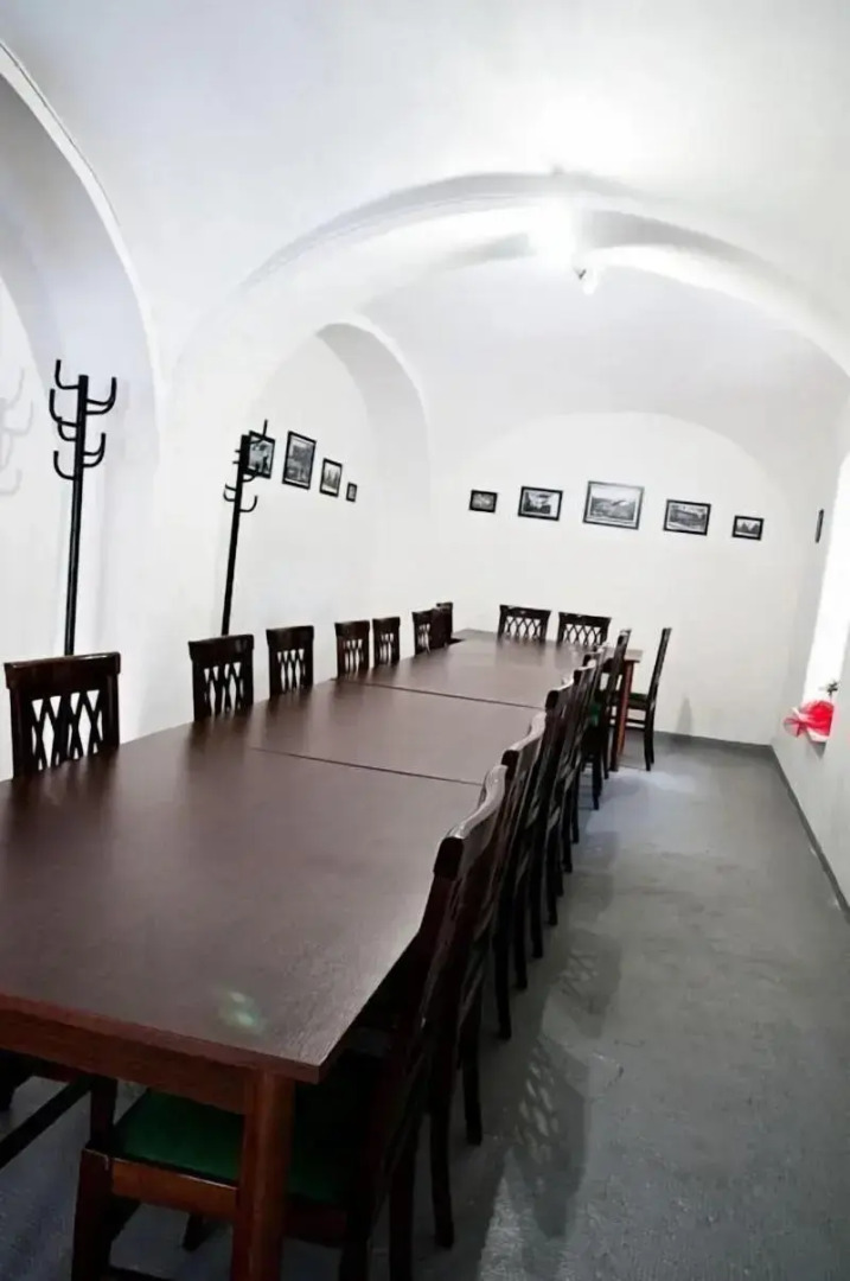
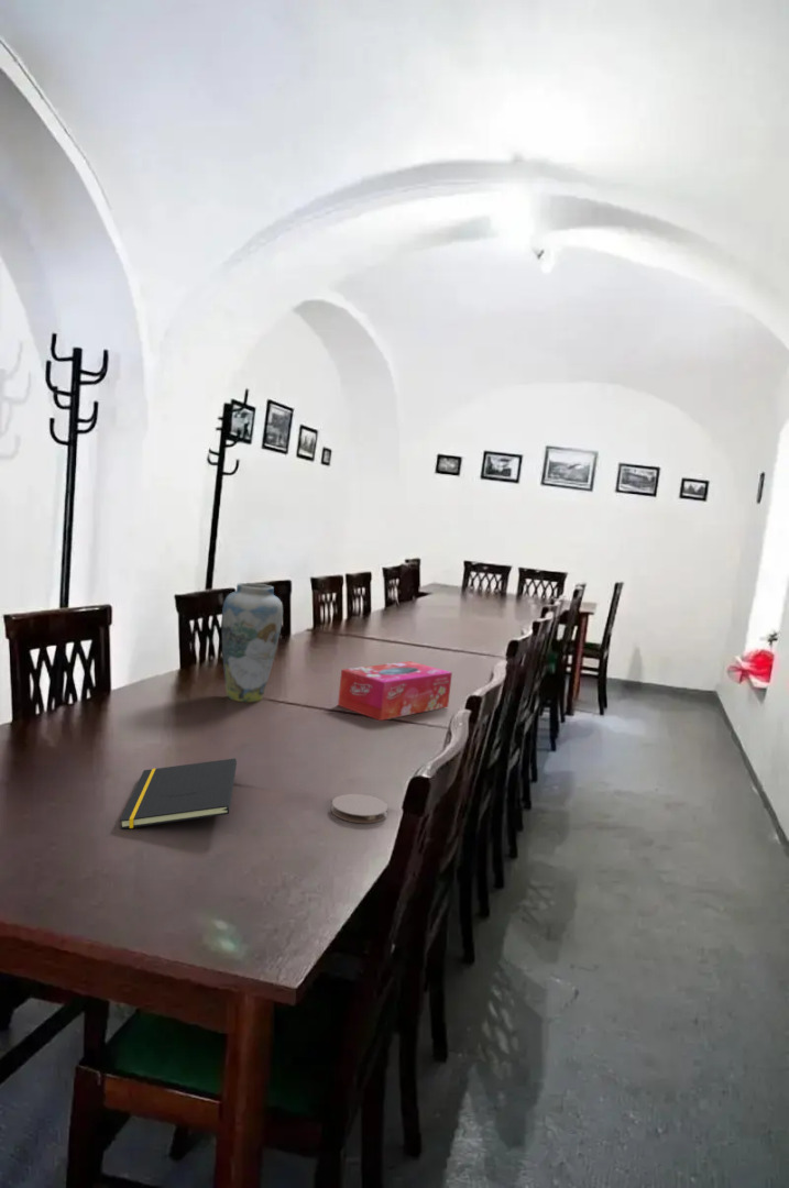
+ coaster (359, 807)
+ notepad (183, 790)
+ vase (250, 641)
+ tissue box (396, 689)
